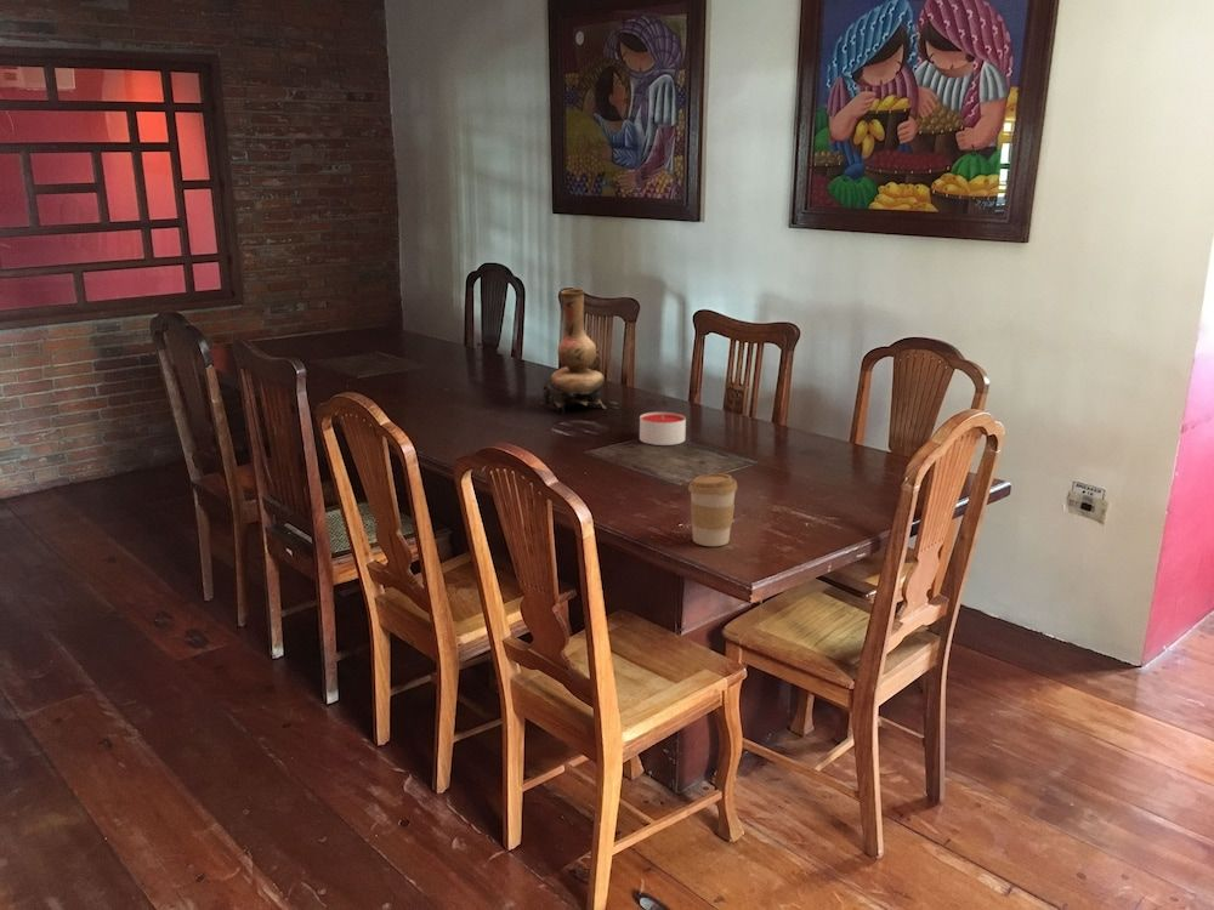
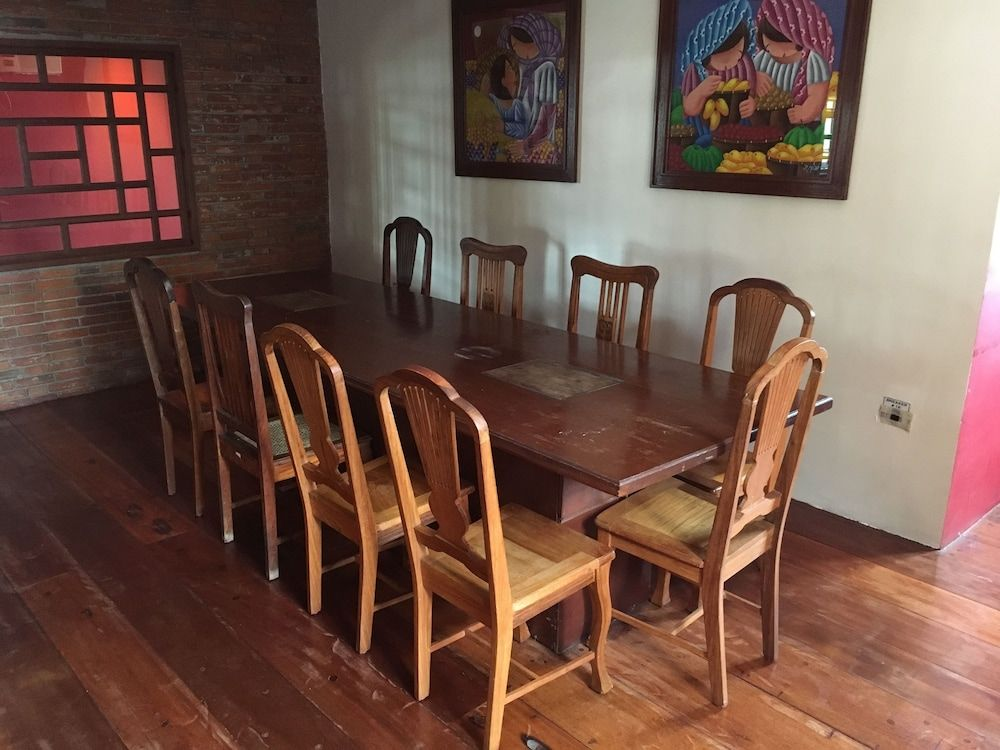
- candle (662, 427)
- coffee cup (711, 507)
- vase (577, 348)
